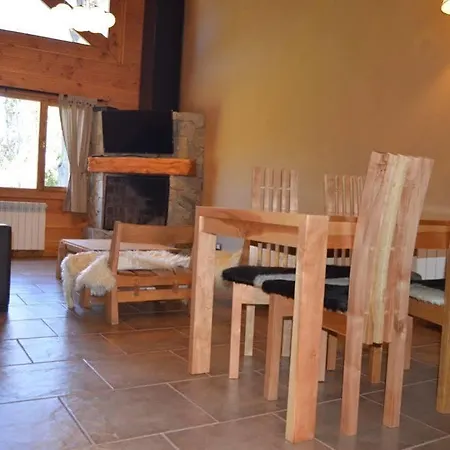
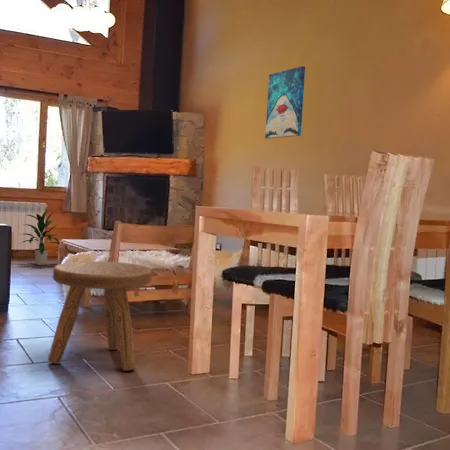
+ wall art (284, 104)
+ indoor plant (41, 236)
+ stool (105, 314)
